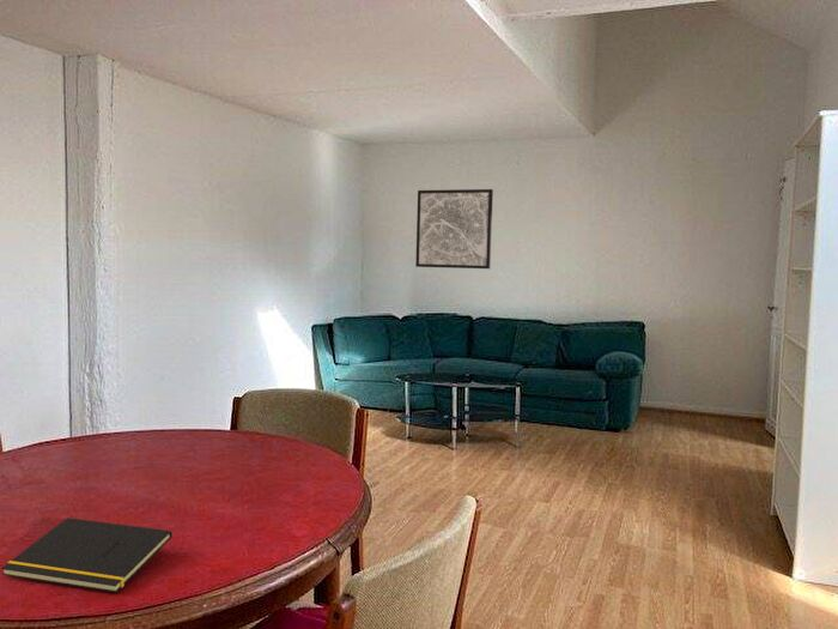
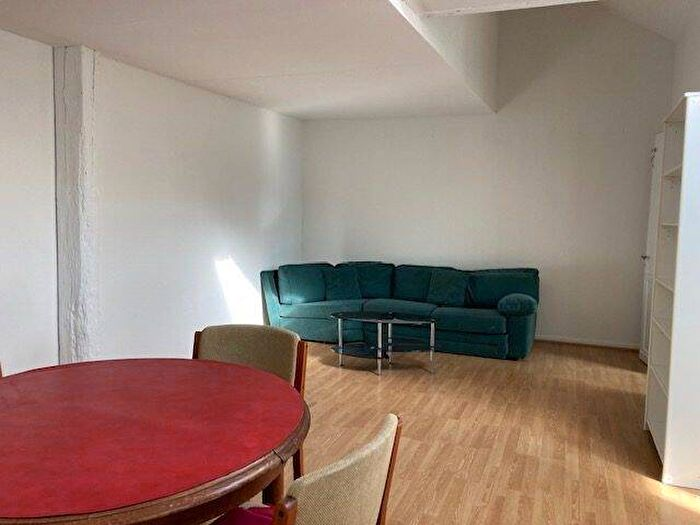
- wall art (453, 229)
- notepad (90, 551)
